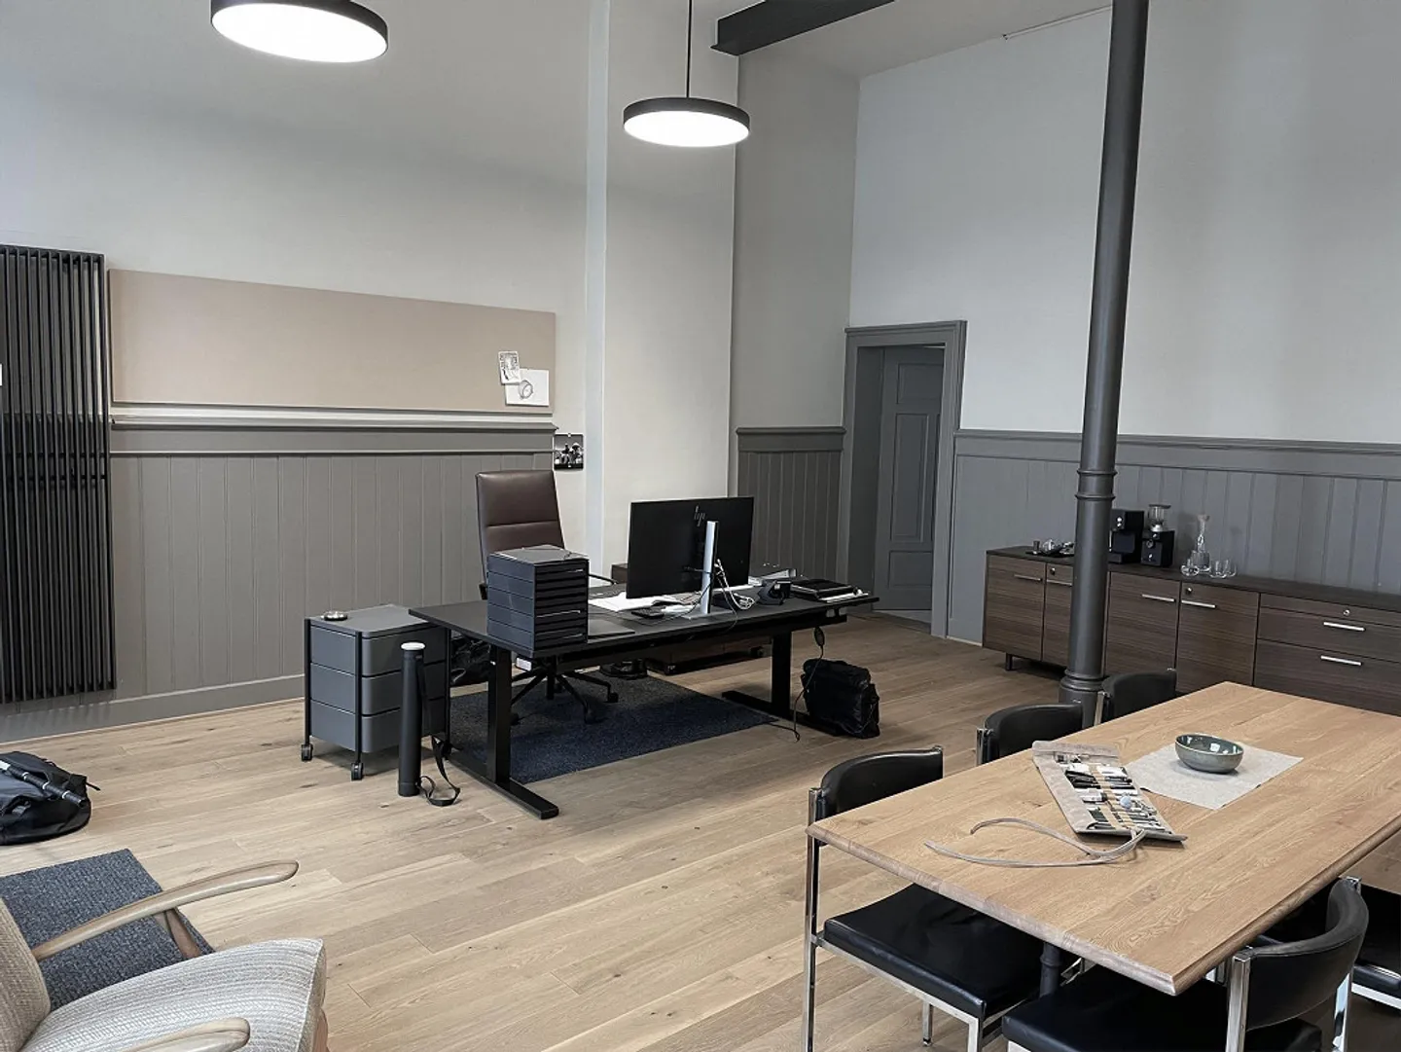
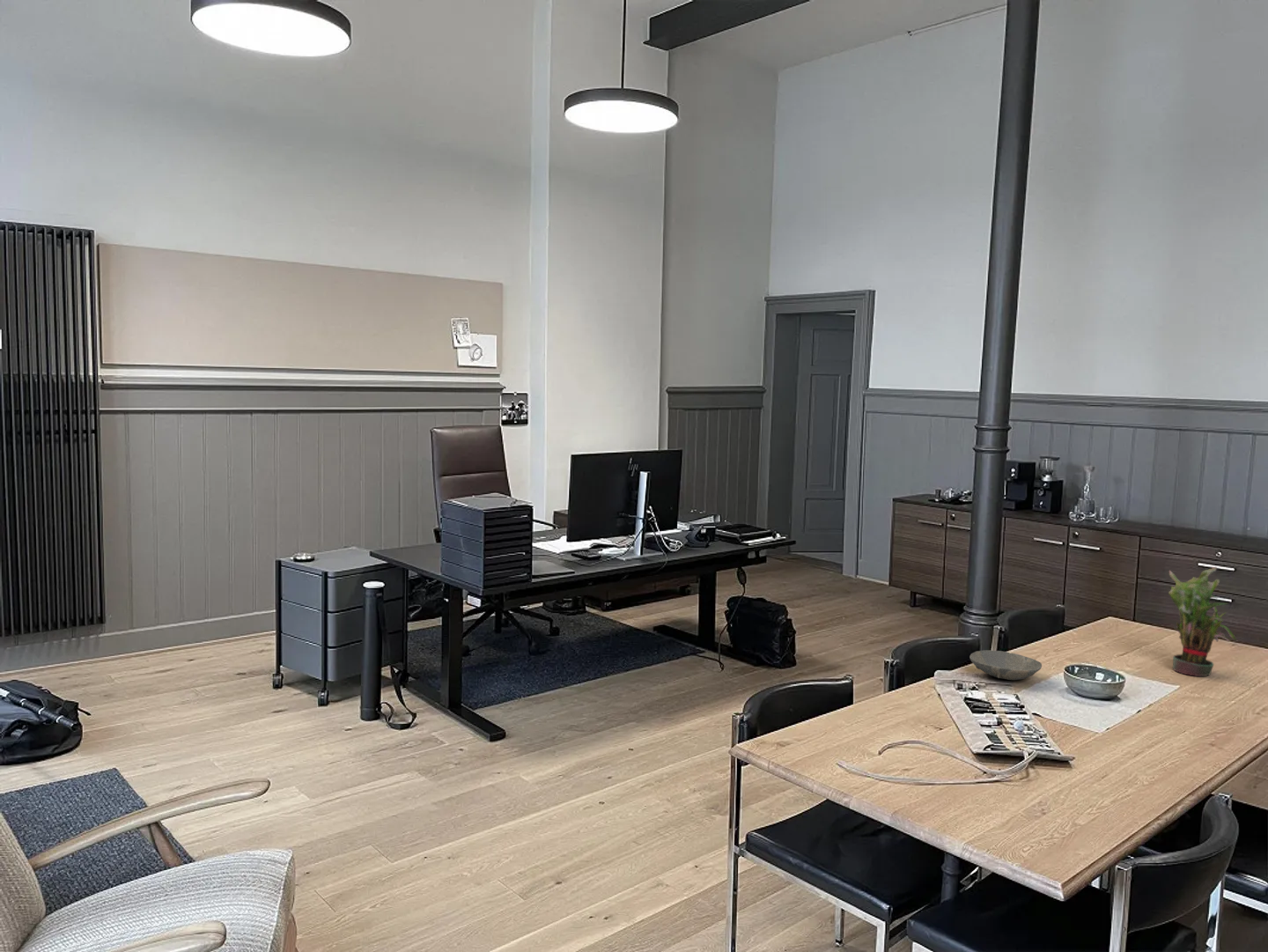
+ potted plant (1201, 620)
+ bowl (1005, 668)
